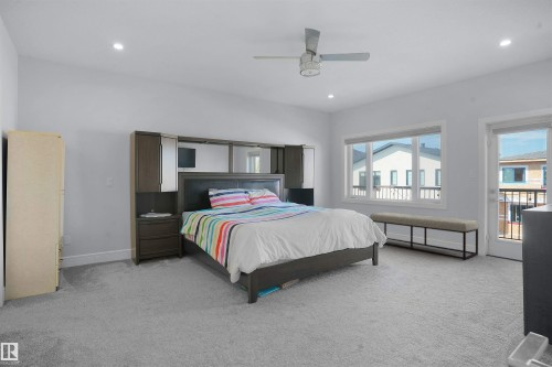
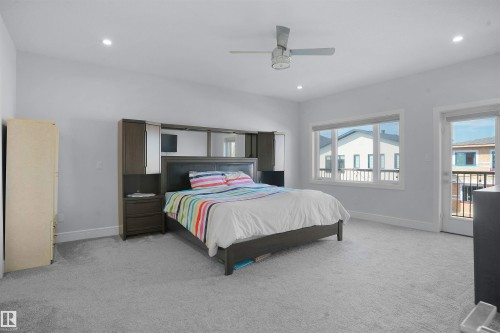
- bench (420, 227)
